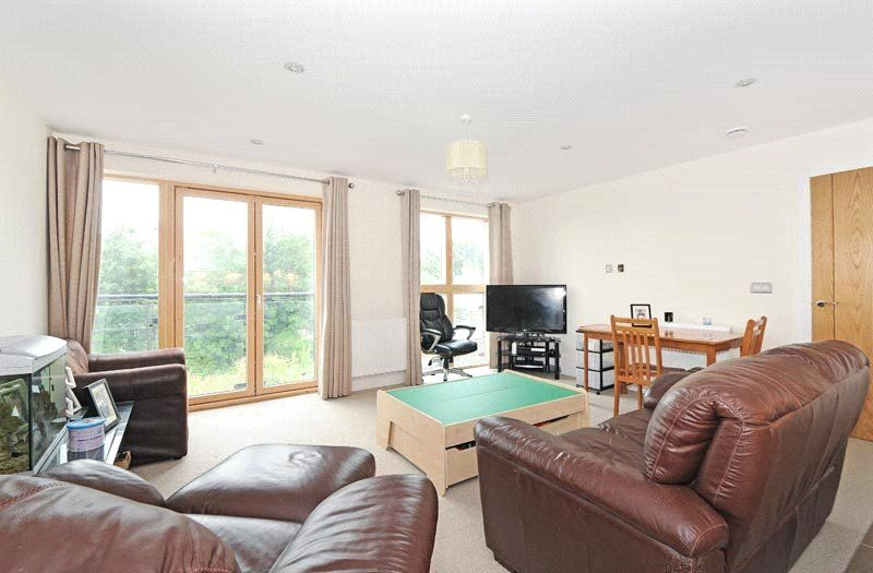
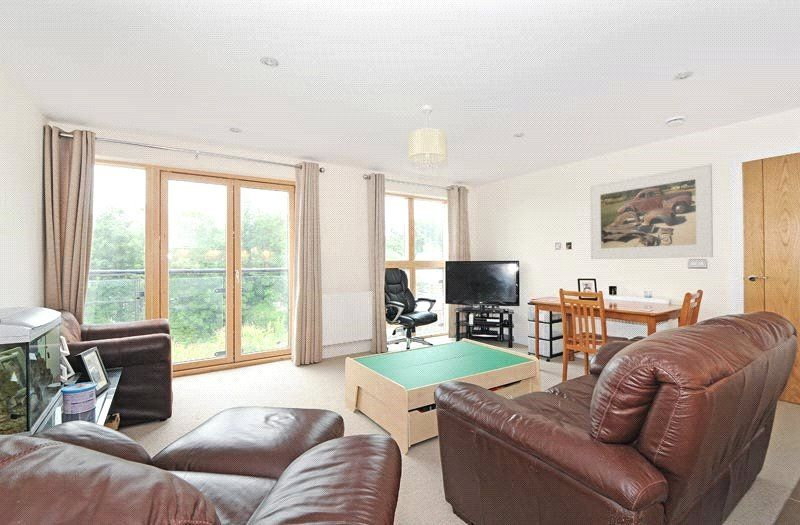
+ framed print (643, 217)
